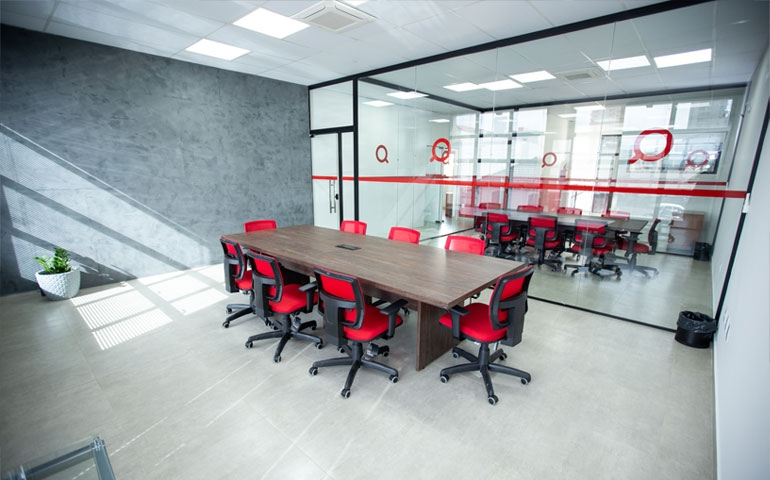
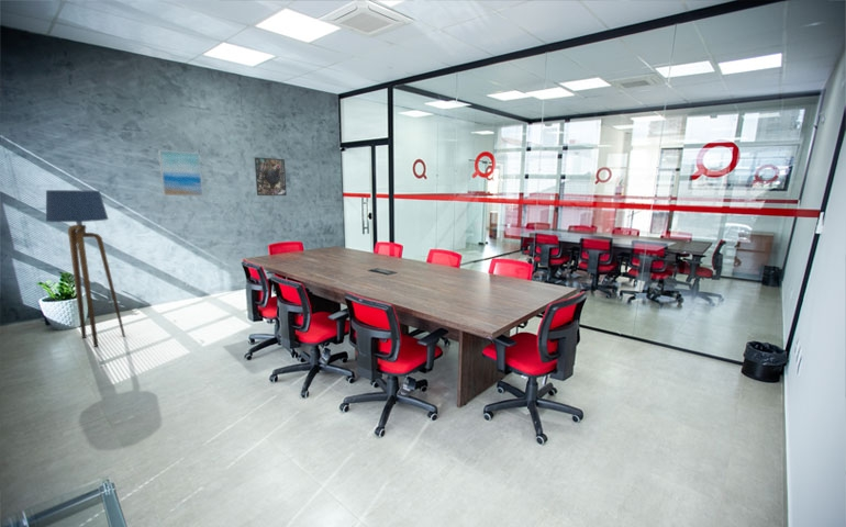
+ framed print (270, 177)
+ floor lamp (86, 268)
+ wall art (181, 173)
